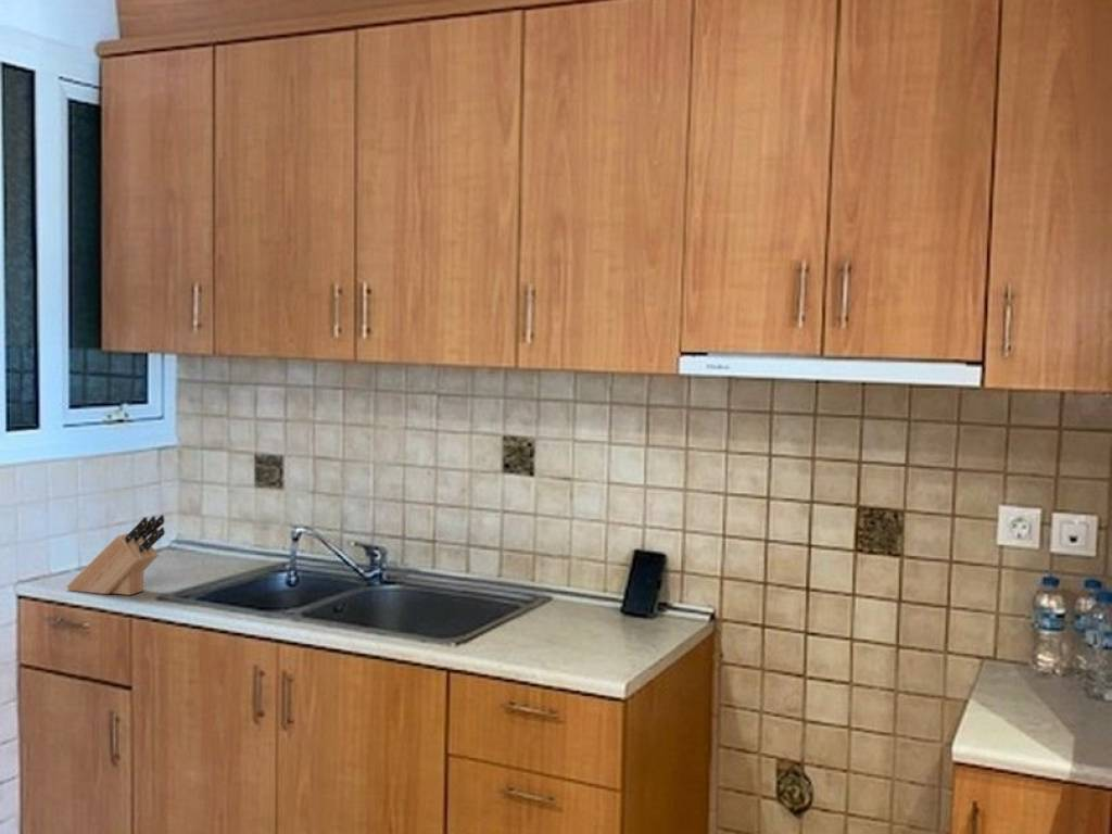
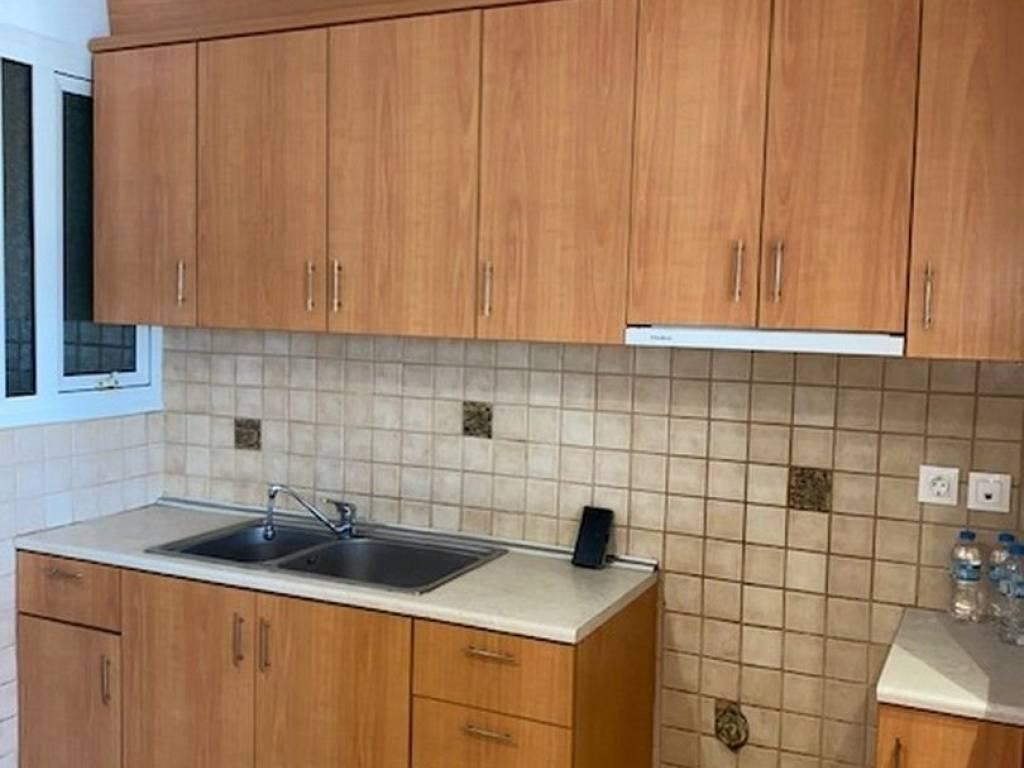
- knife block (118, 552)
